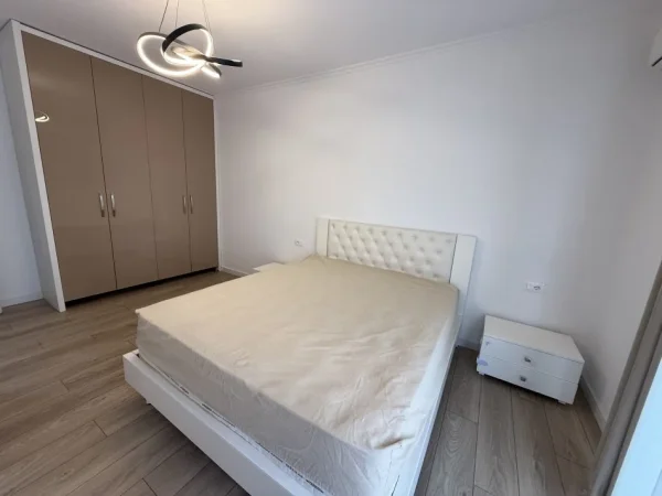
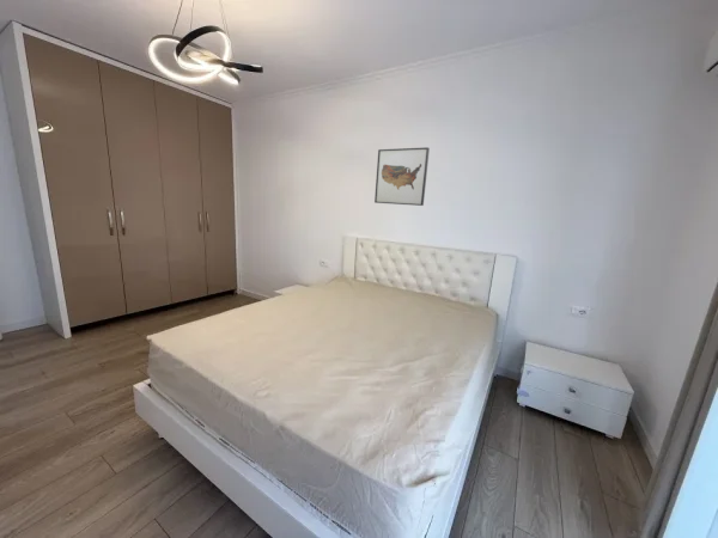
+ wall art (400, 177)
